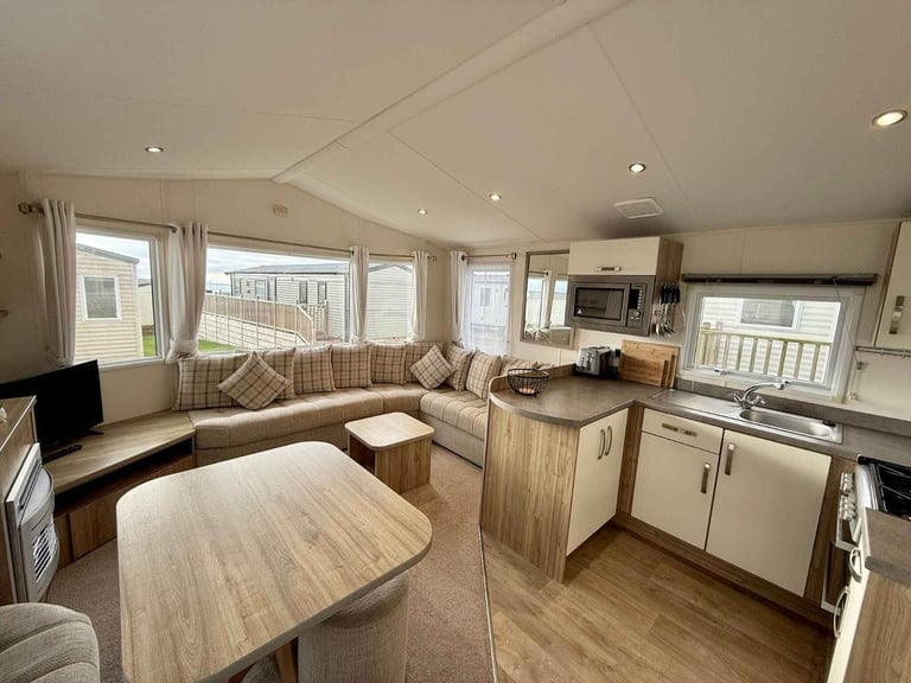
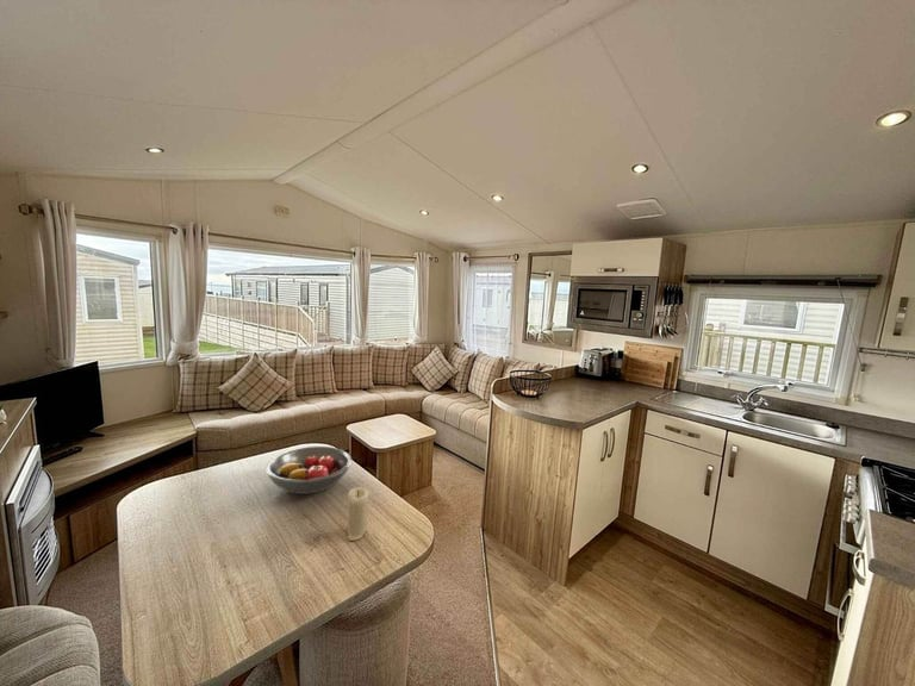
+ candle (357, 511)
+ fruit bowl (310, 469)
